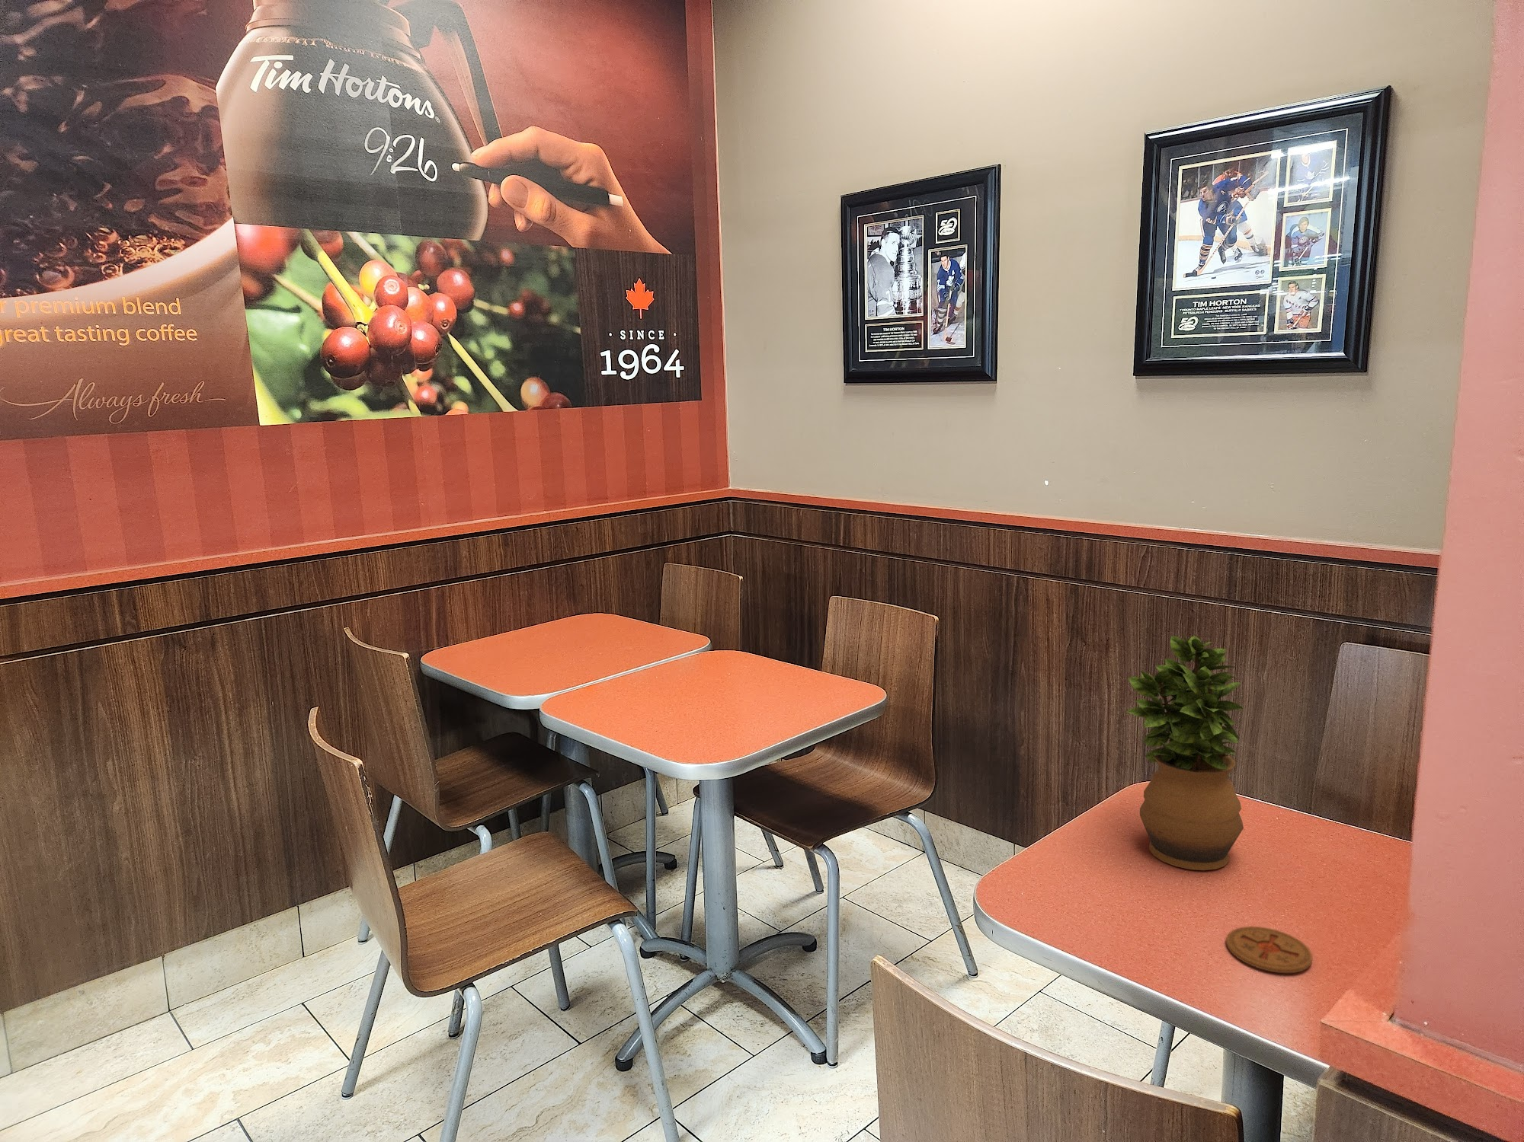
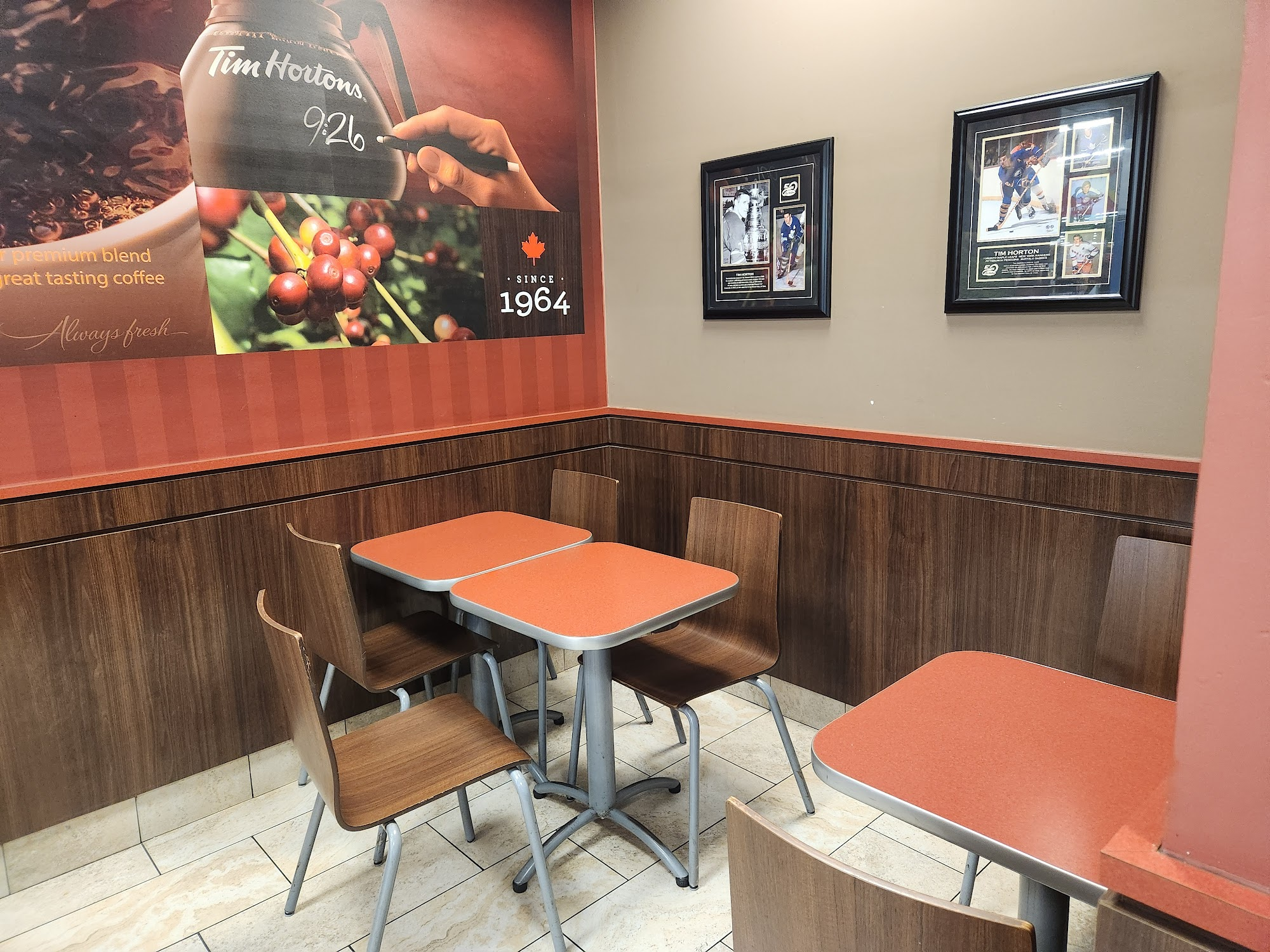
- potted plant (1184, 750)
- coaster (1268, 949)
